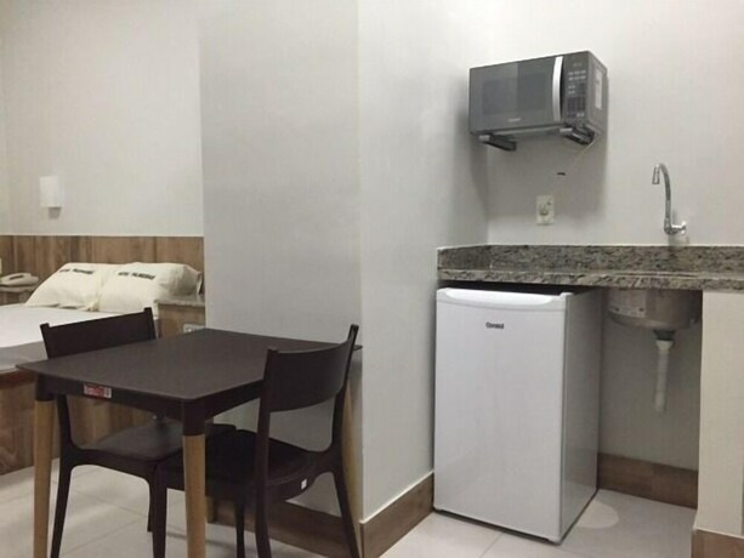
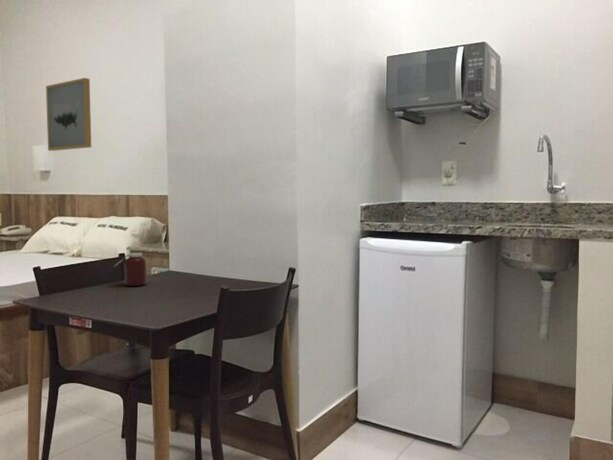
+ jar (131, 269)
+ wall art (68, 115)
